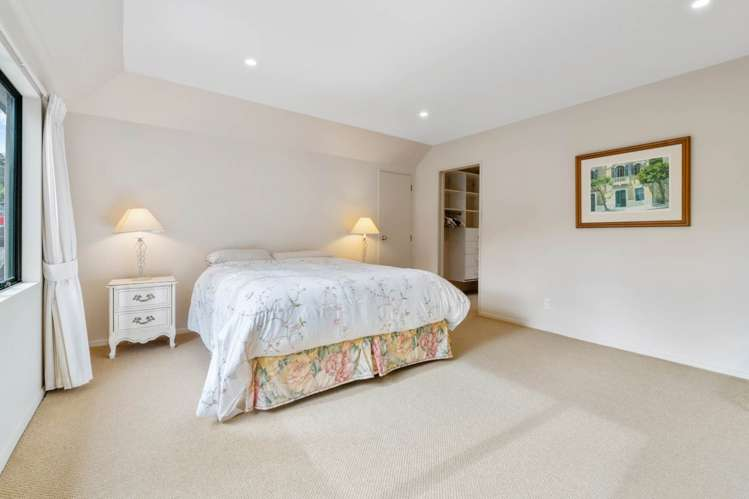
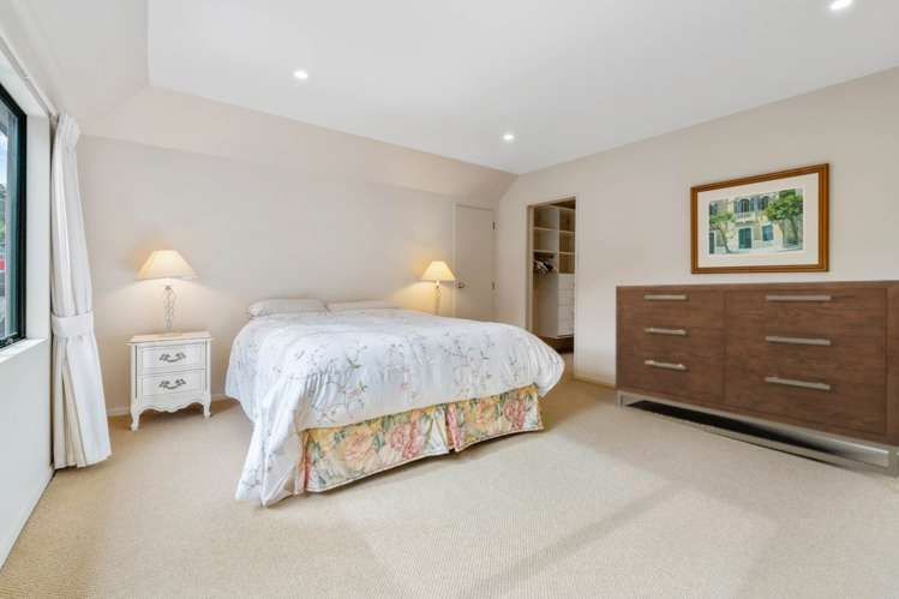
+ dresser (739, 357)
